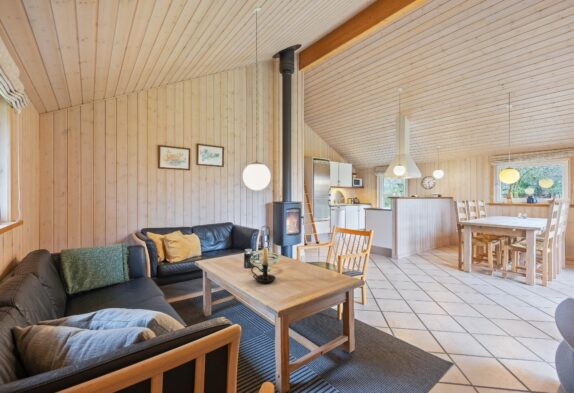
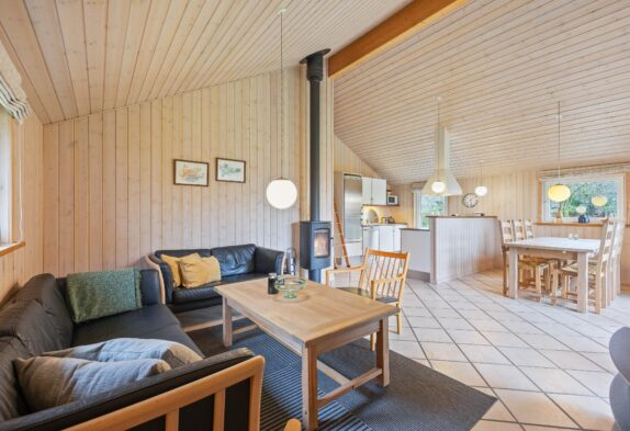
- candle holder (263, 261)
